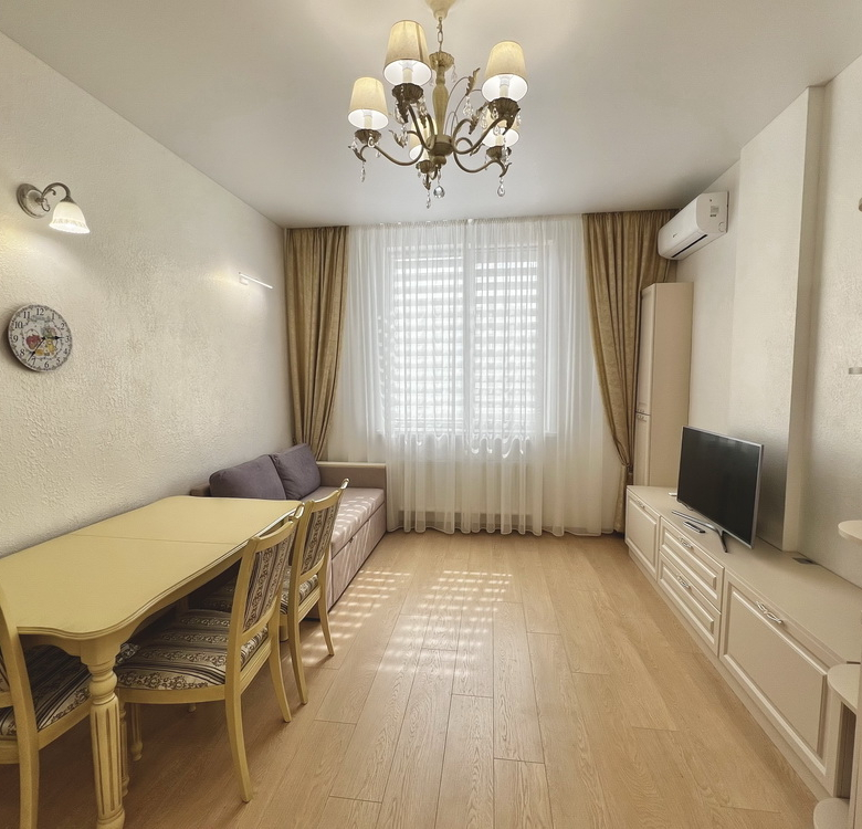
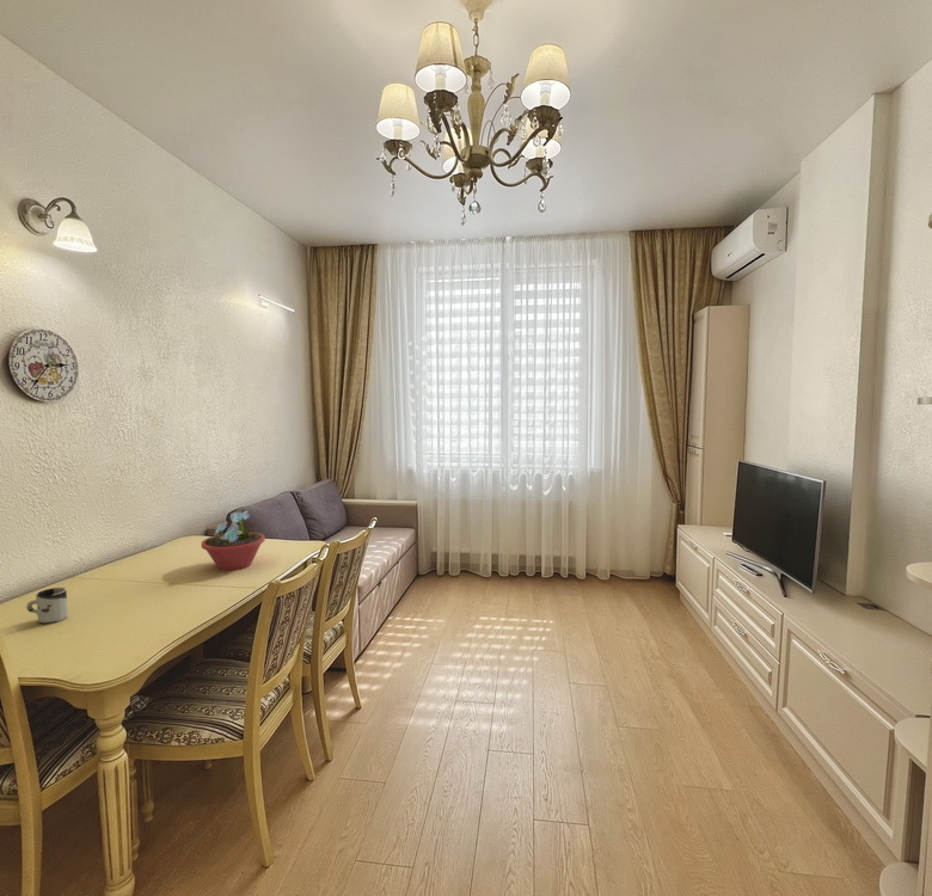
+ cup (47, 606)
+ potted flower (233, 539)
